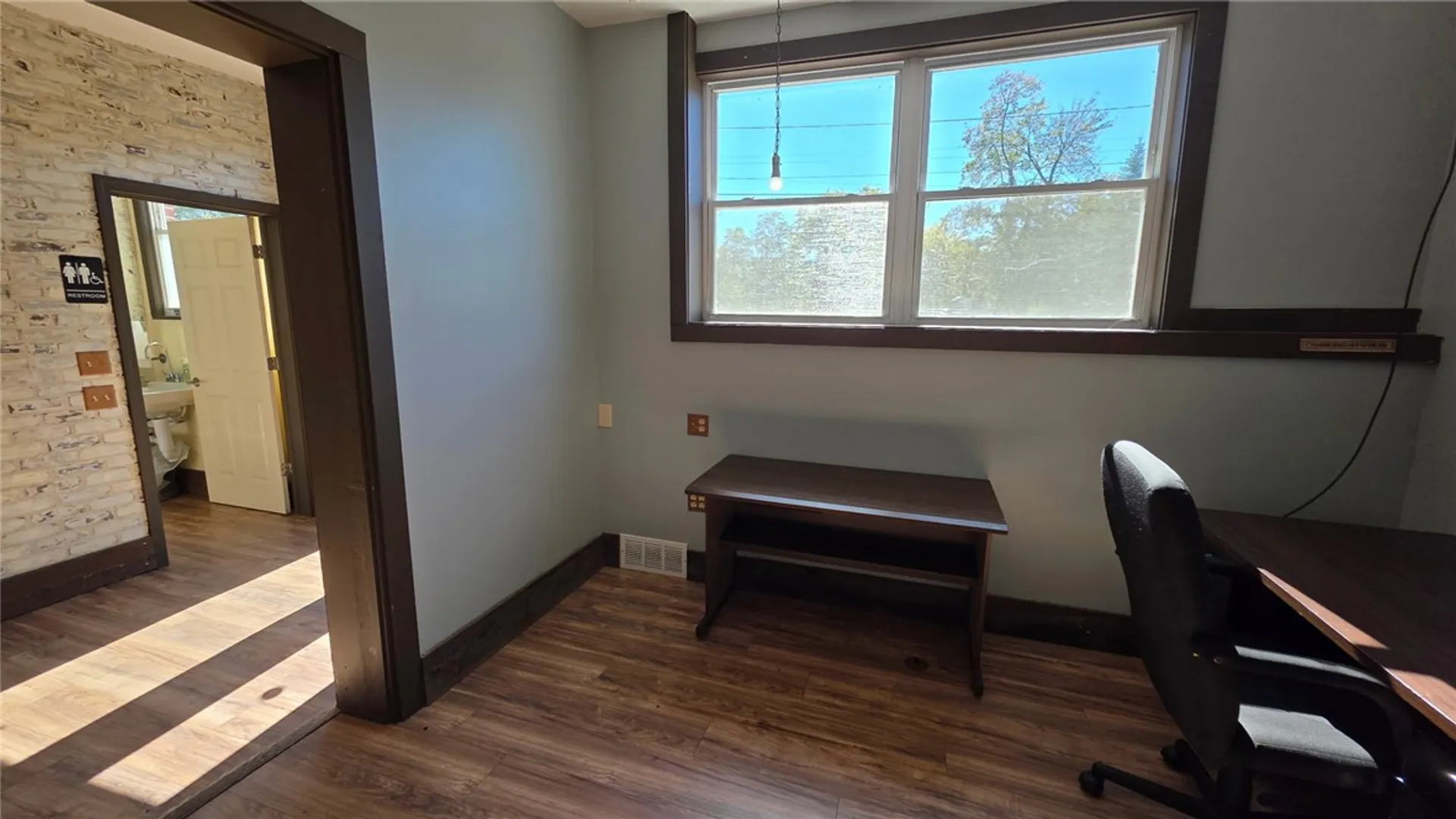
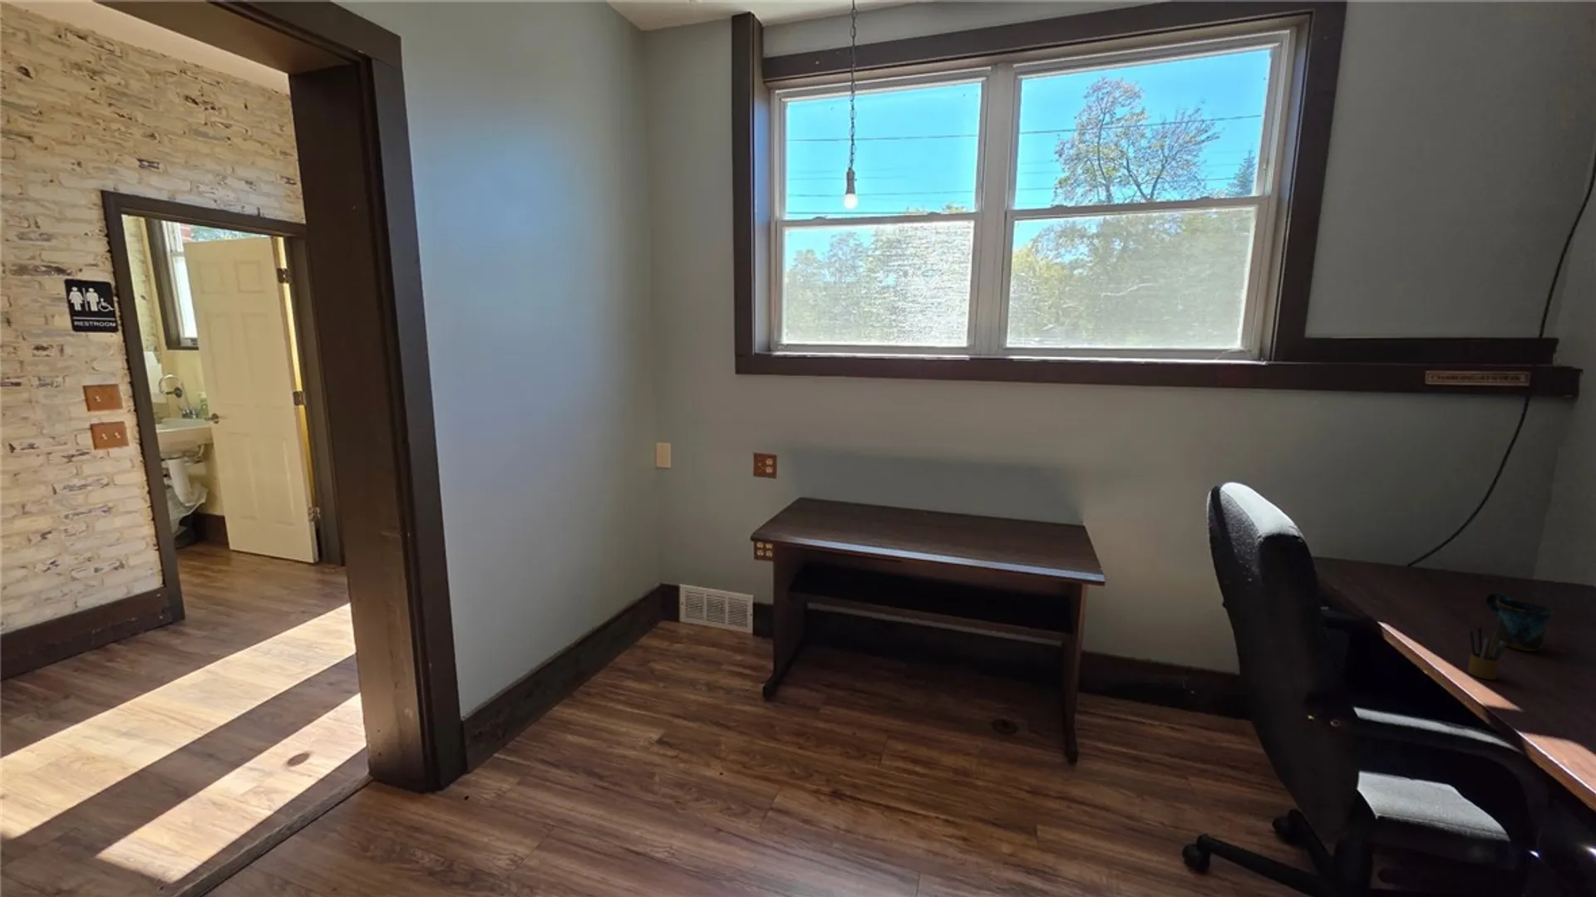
+ pencil box (1484, 652)
+ mug (1518, 621)
